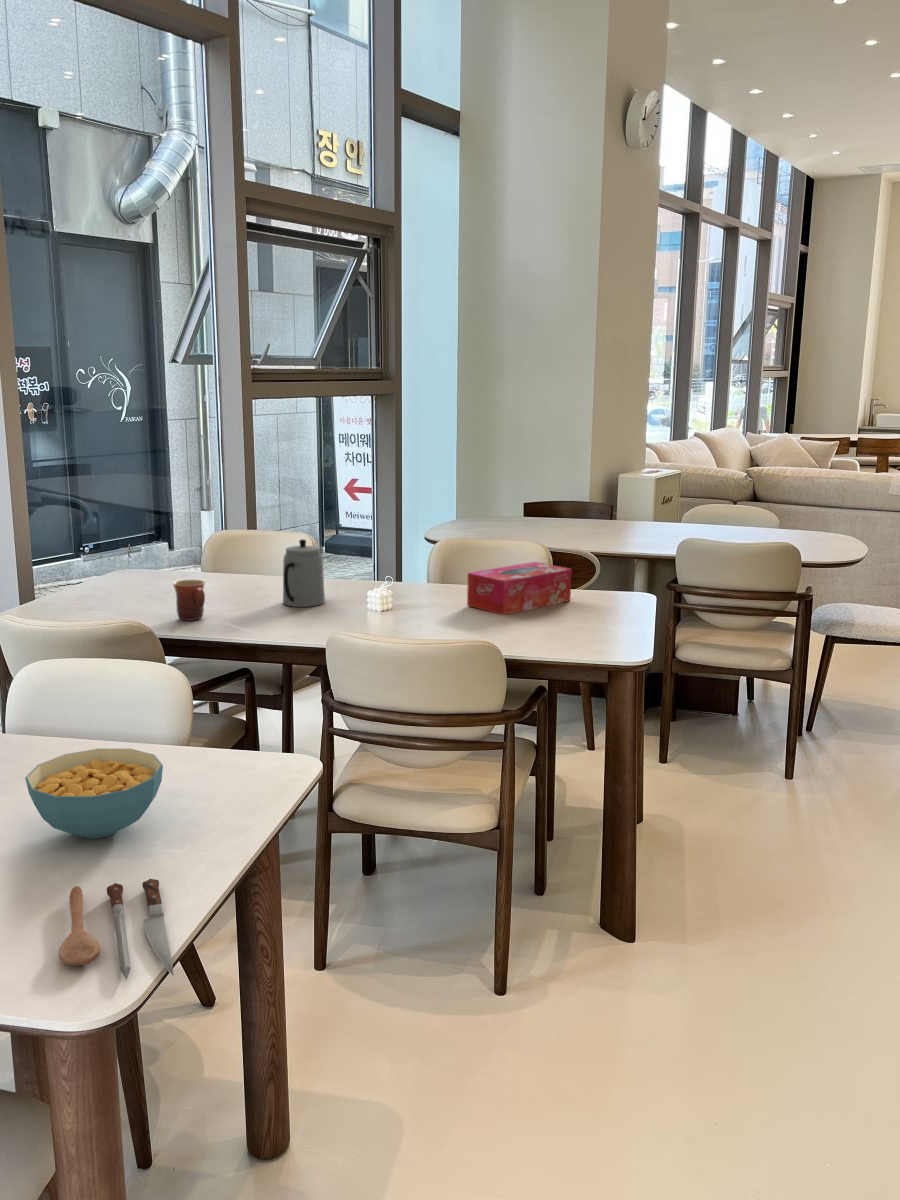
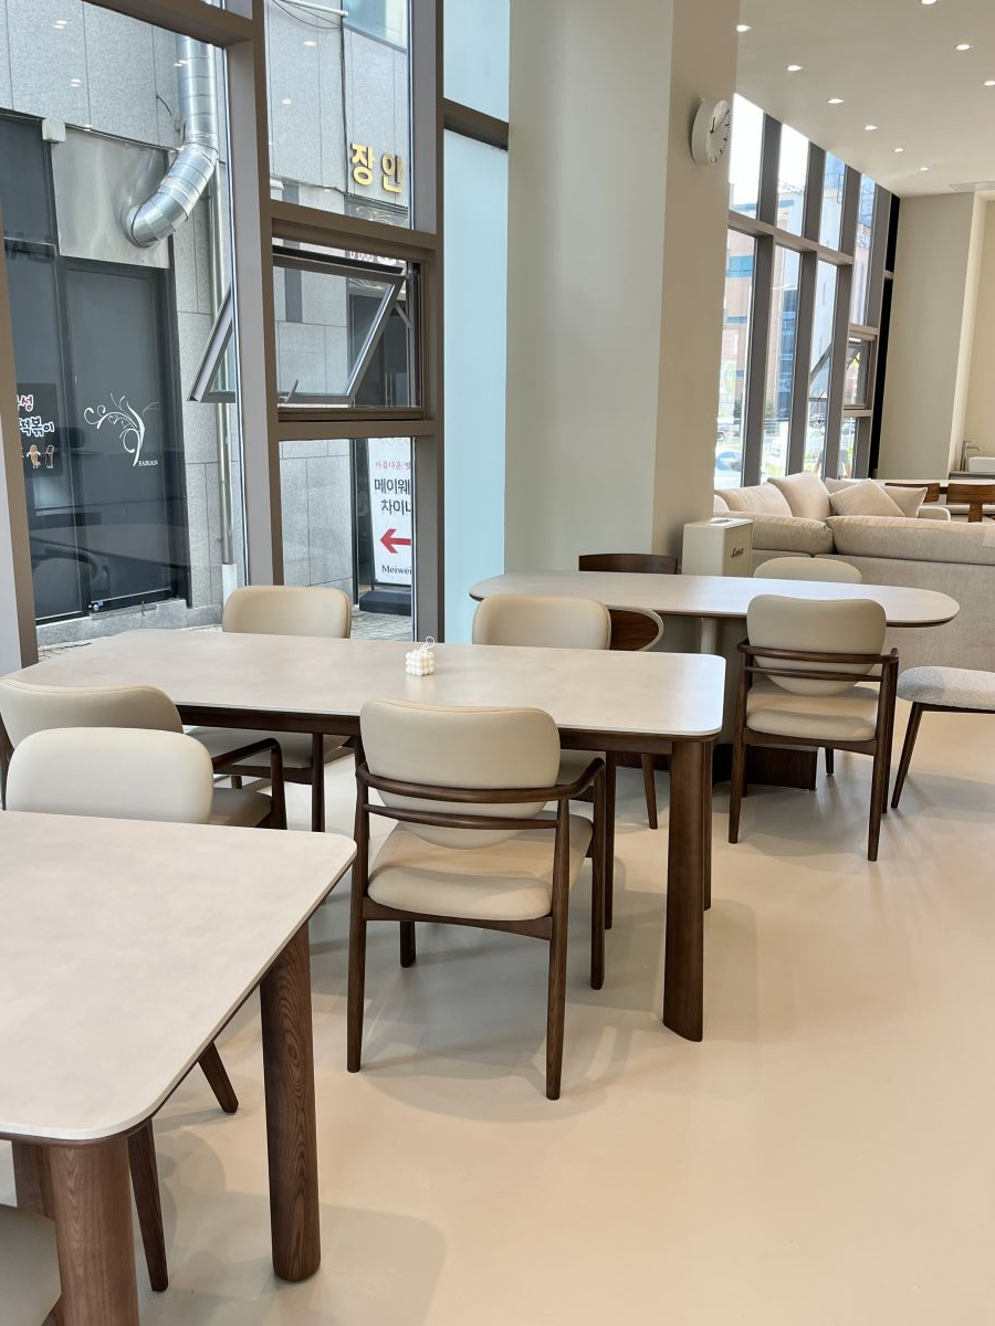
- tissue box (519, 587)
- spoon (116, 930)
- cereal bowl (97, 800)
- mug (192, 601)
- teapot (304, 570)
